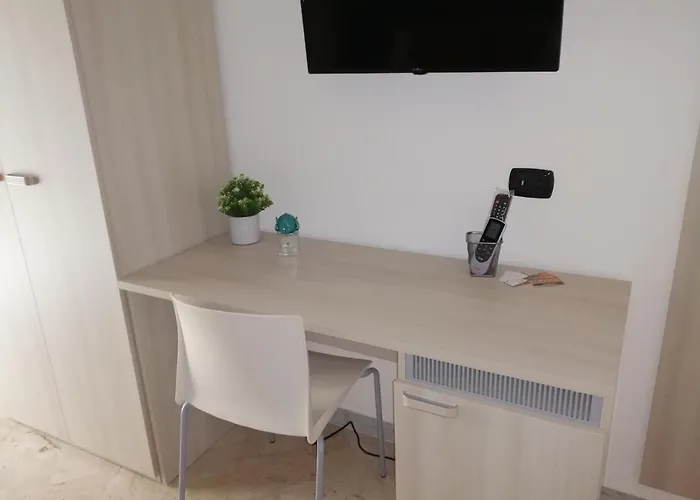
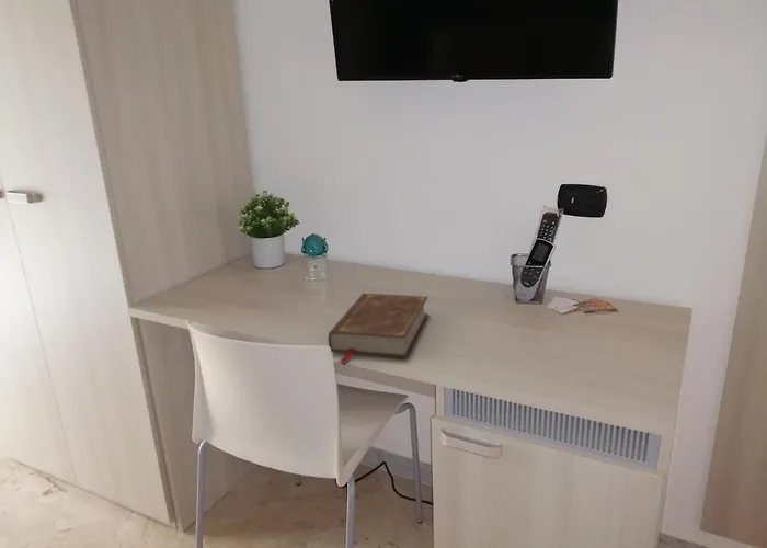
+ book (381, 322)
